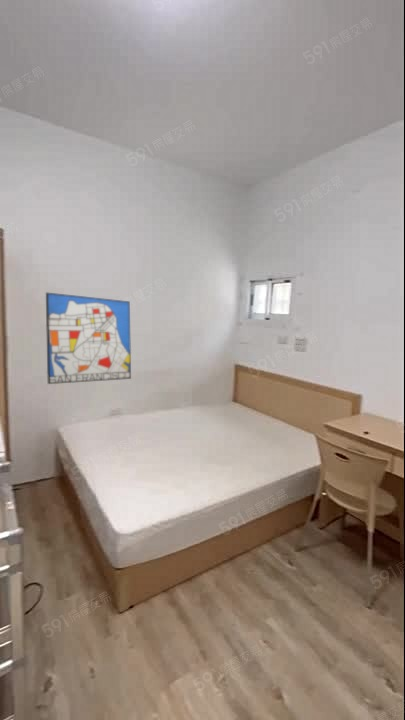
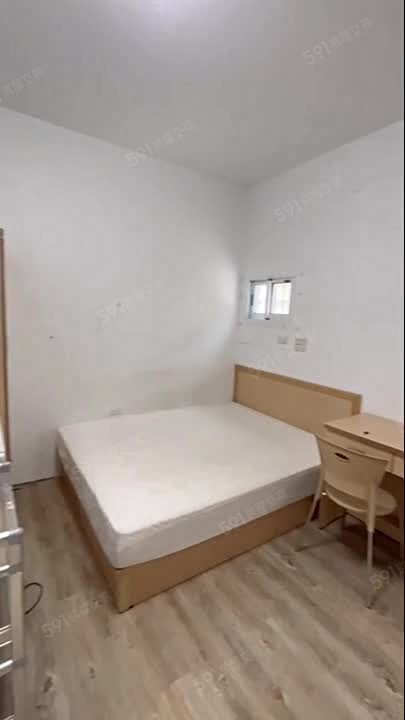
- wall art (92, 339)
